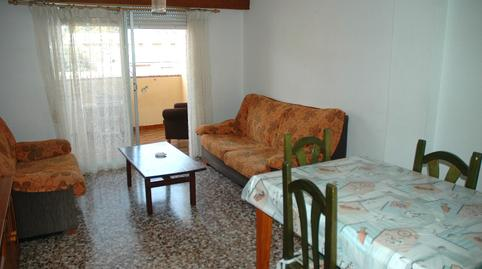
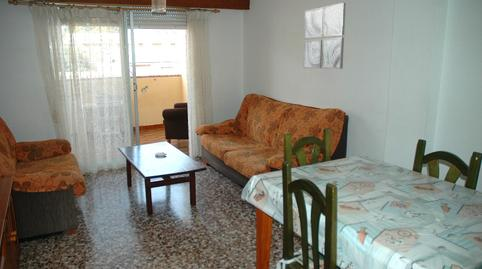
+ wall art (322, 37)
